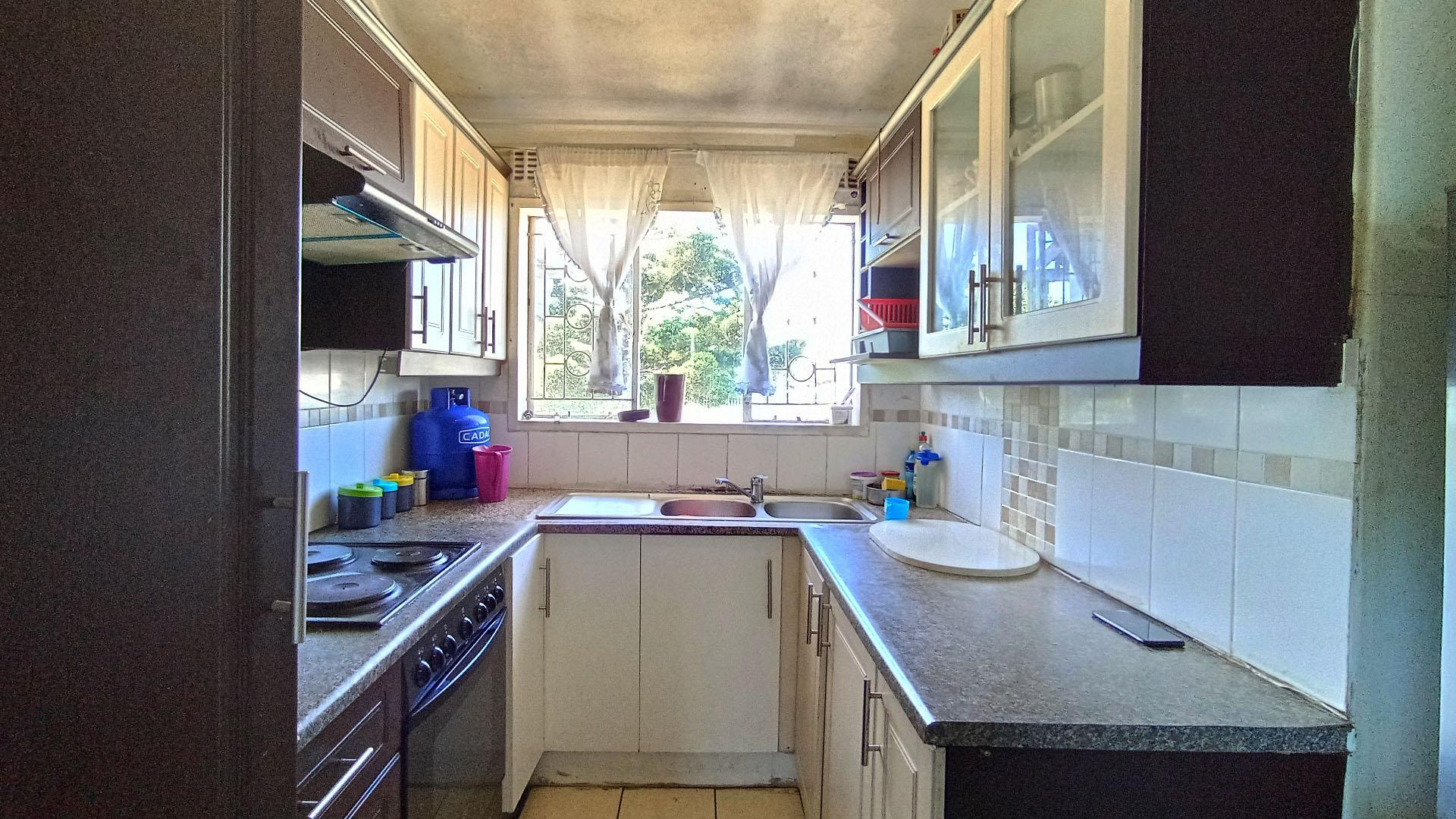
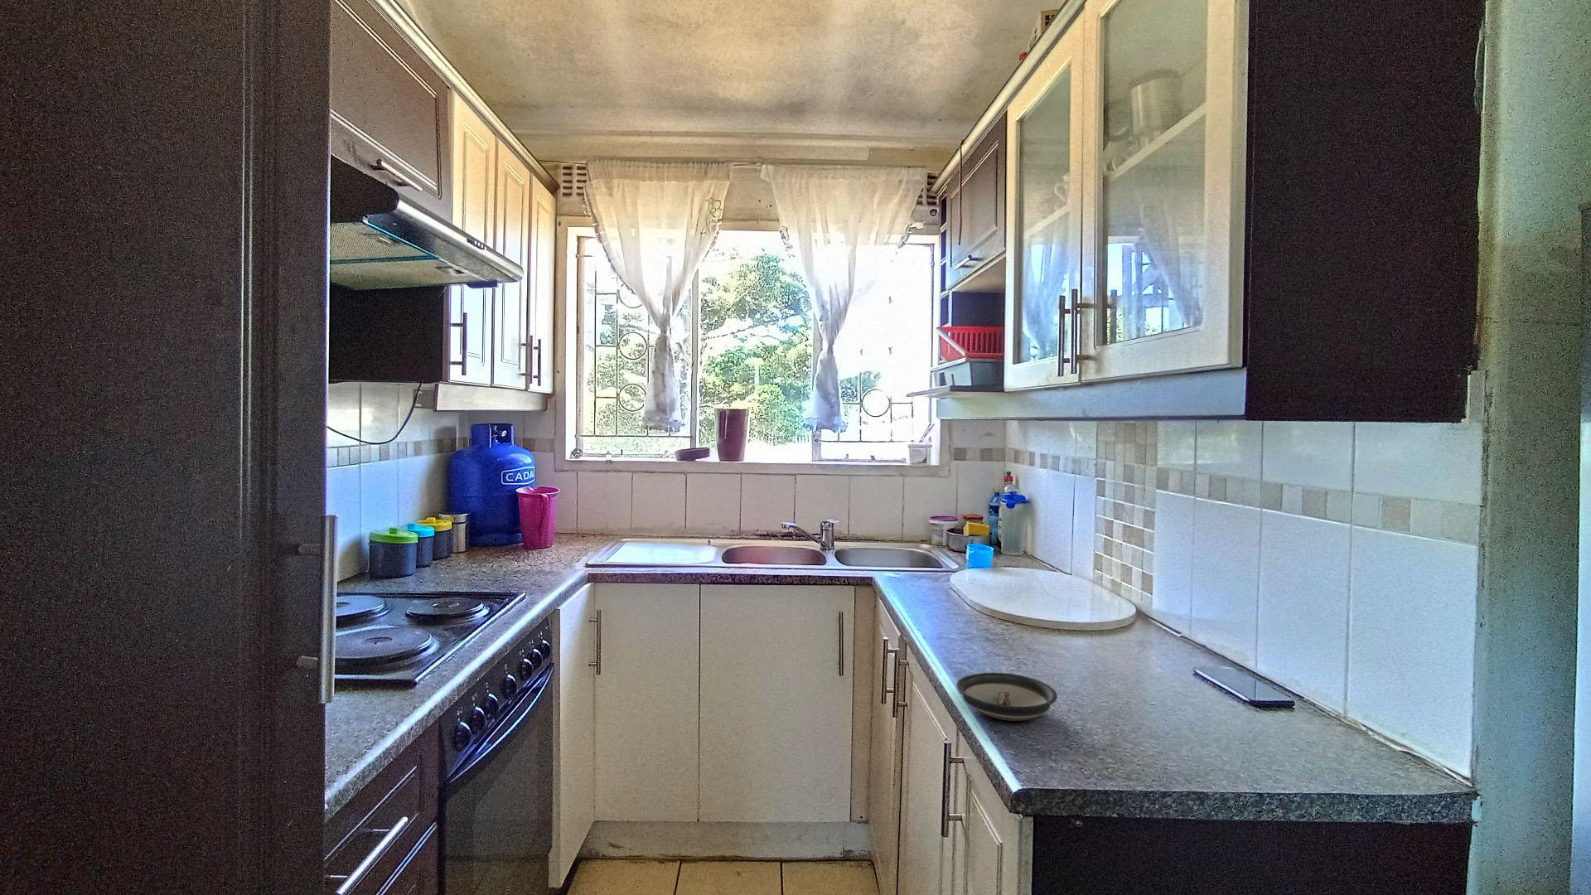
+ saucer (1005, 699)
